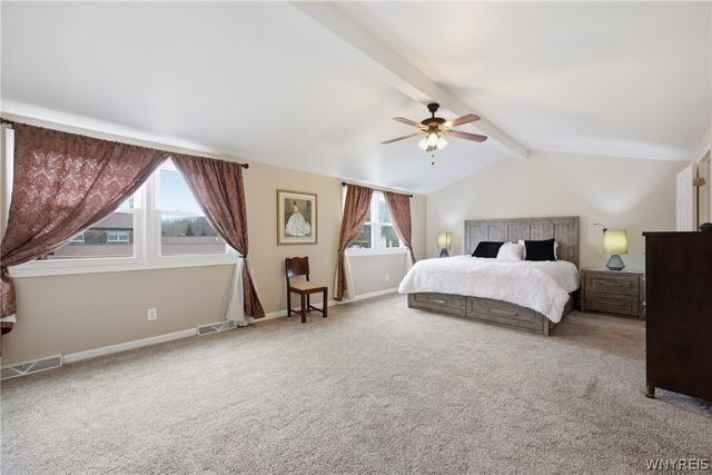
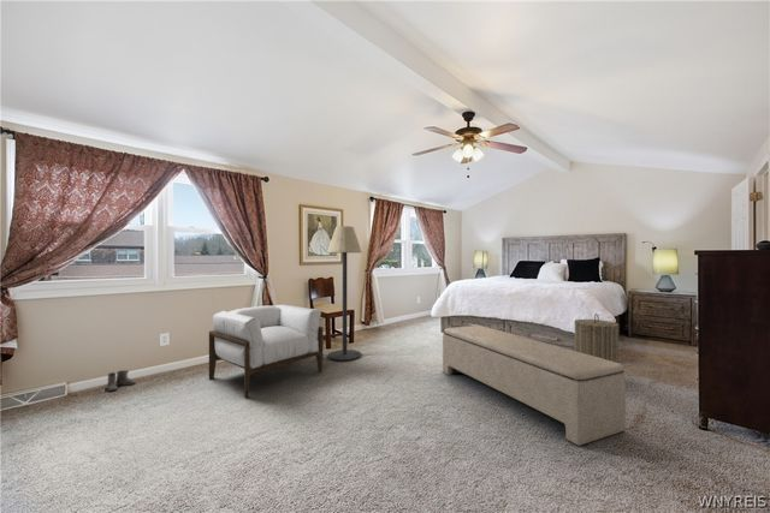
+ floor lamp (344, 291)
+ armchair (267, 341)
+ laundry hamper (596, 345)
+ bench (515, 368)
+ boots (118, 380)
